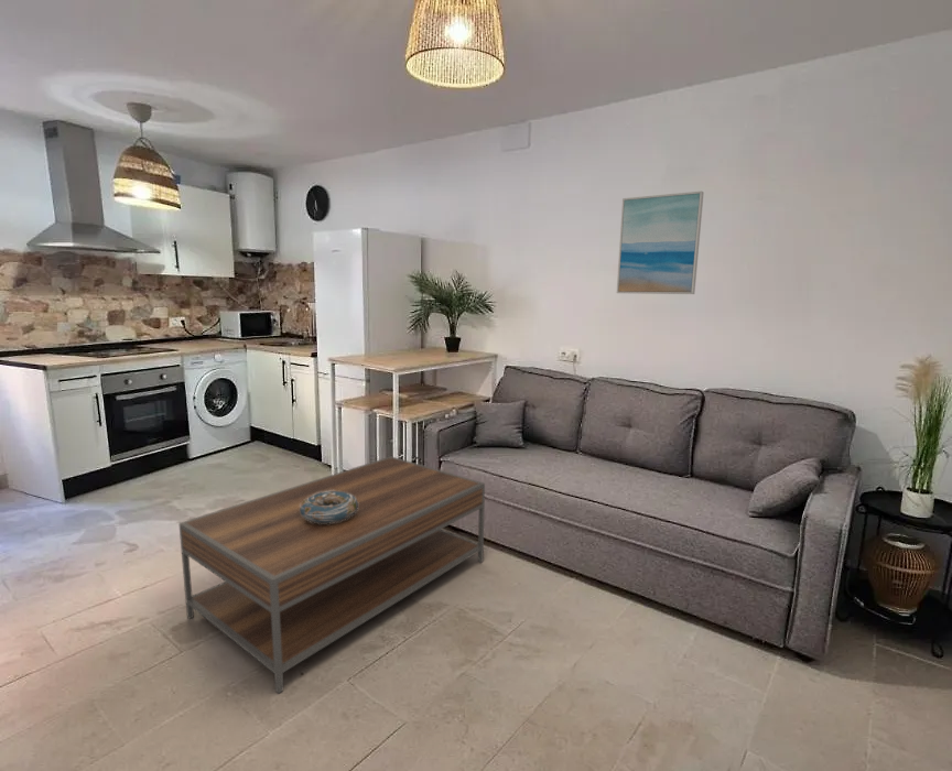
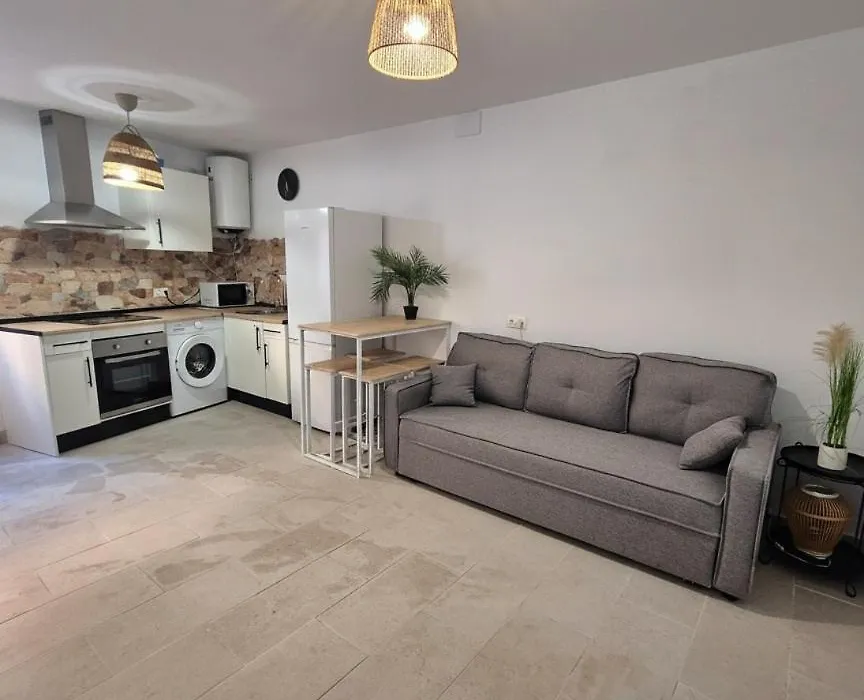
- coffee table (346, 543)
- decorative bowl (328, 506)
- wall art (658, 245)
